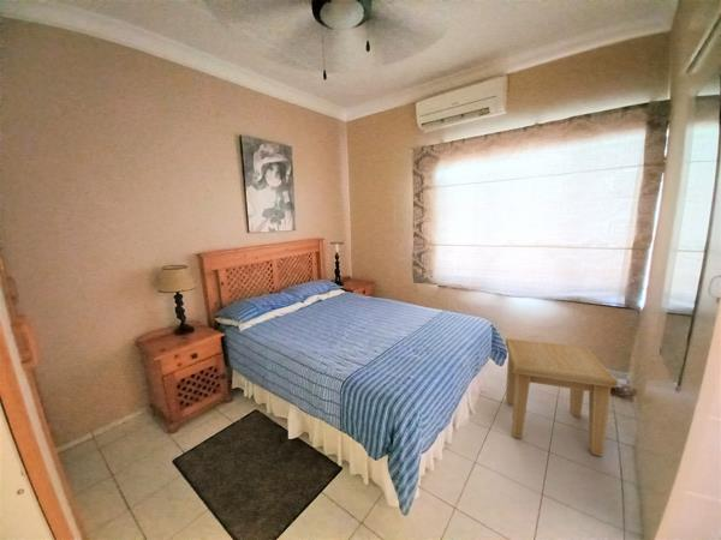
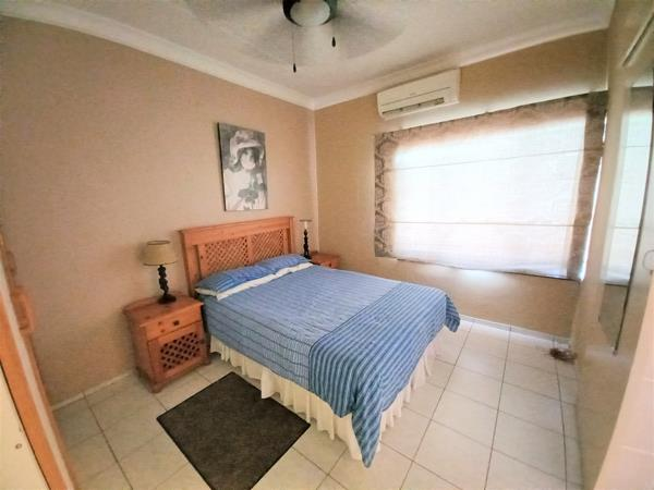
- side table (553, 385)
